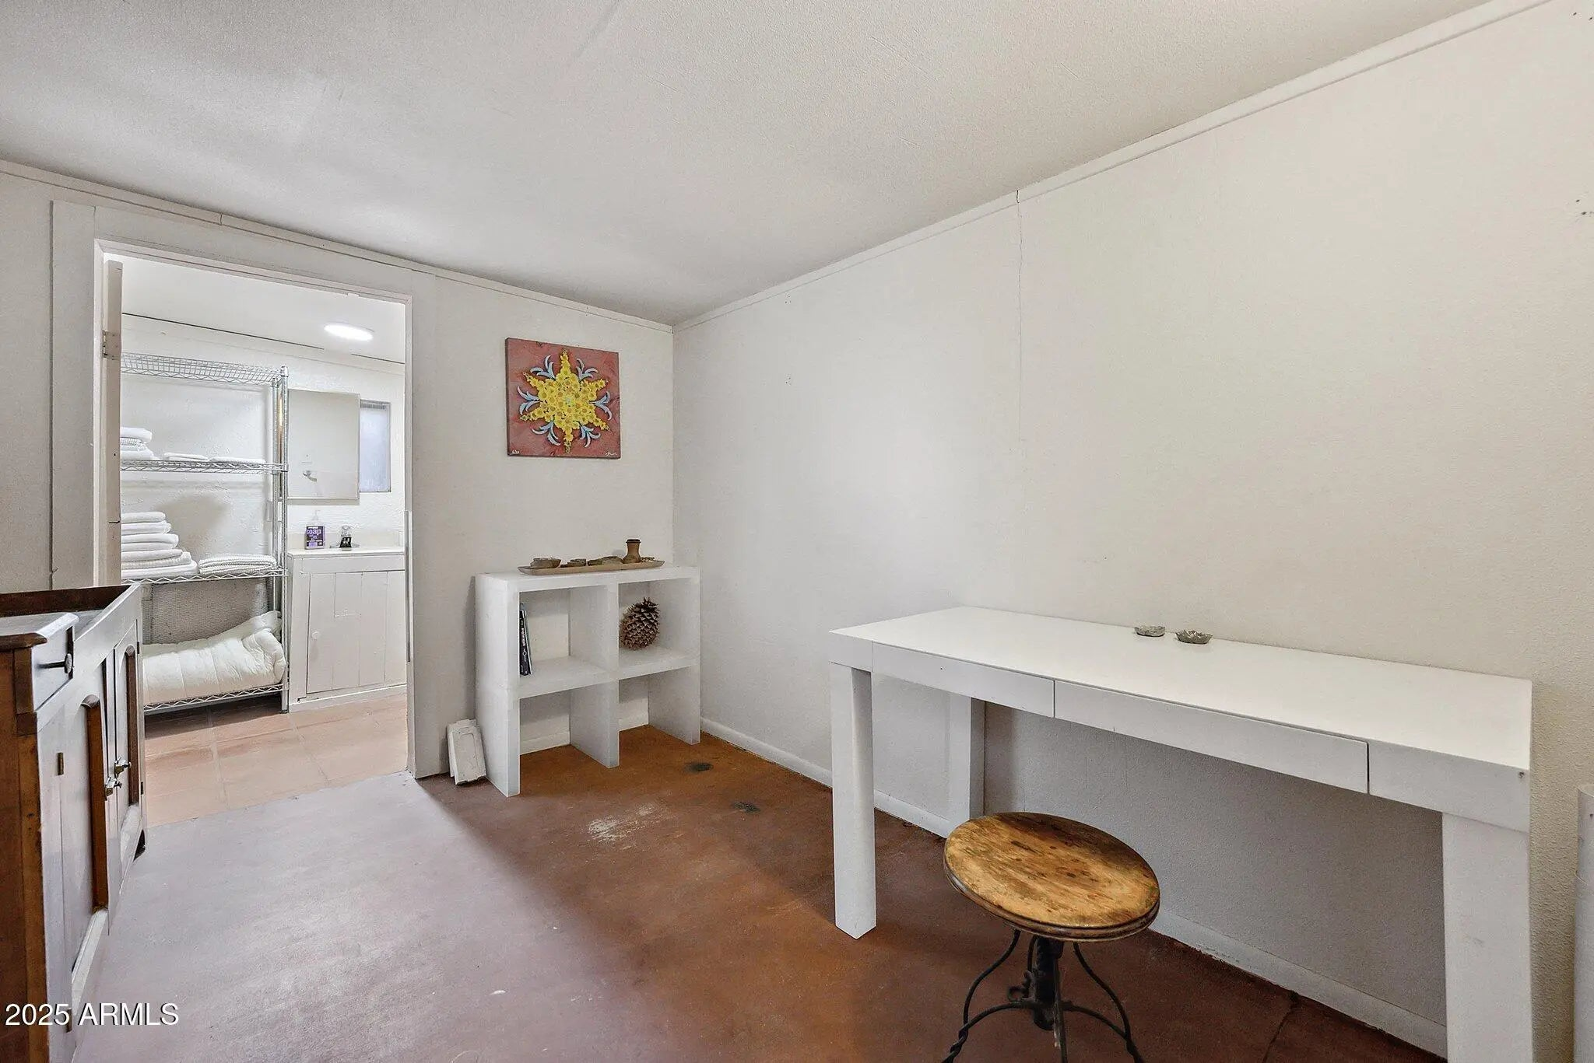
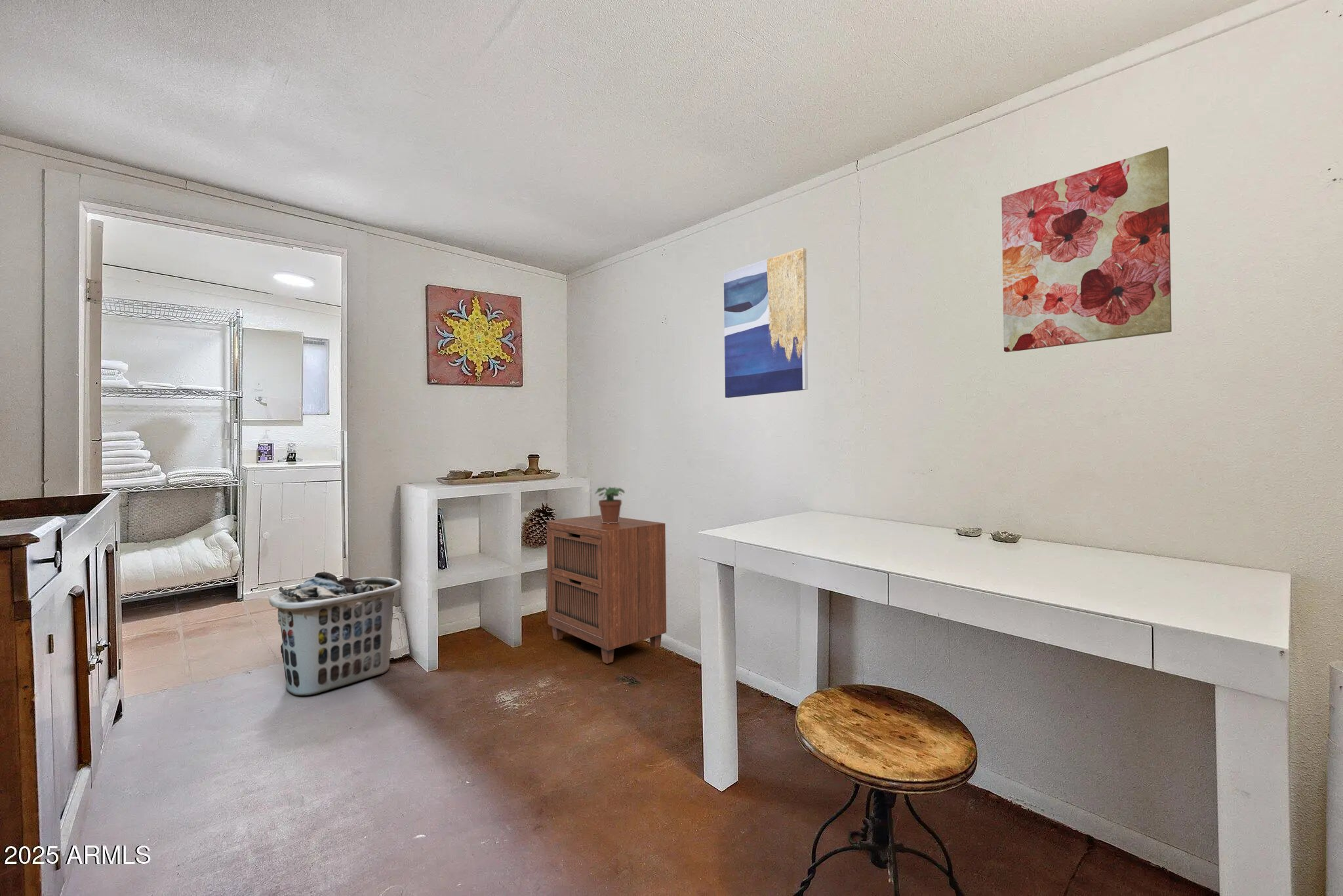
+ clothes hamper (339, 624)
+ wall art (1079, 258)
+ potted plant (609, 504)
+ wall art (763, 328)
+ cabinet (605, 582)
